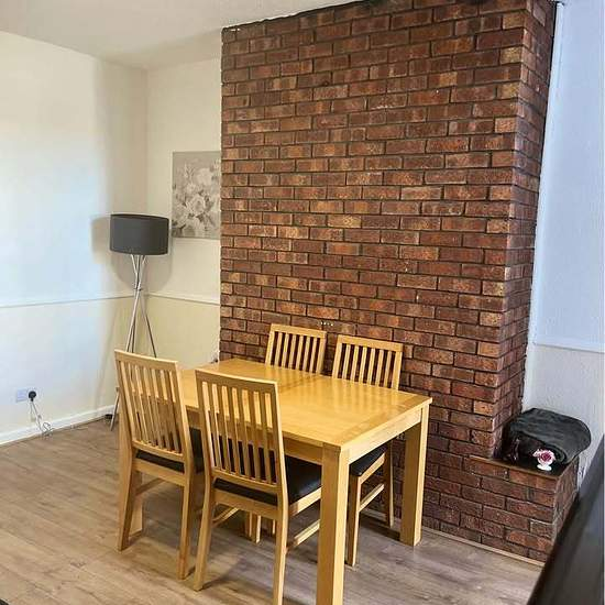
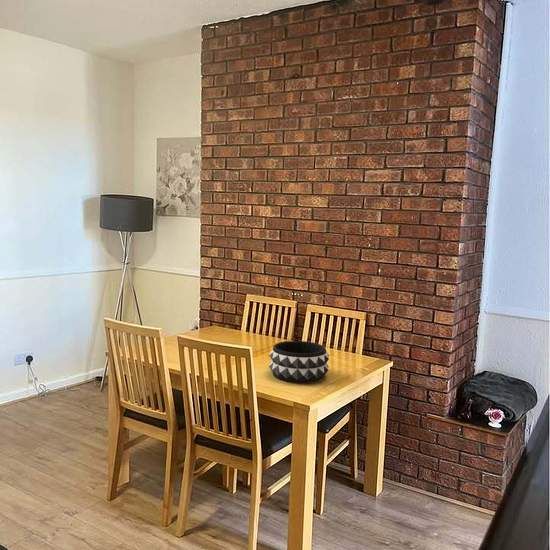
+ decorative bowl (299, 361)
